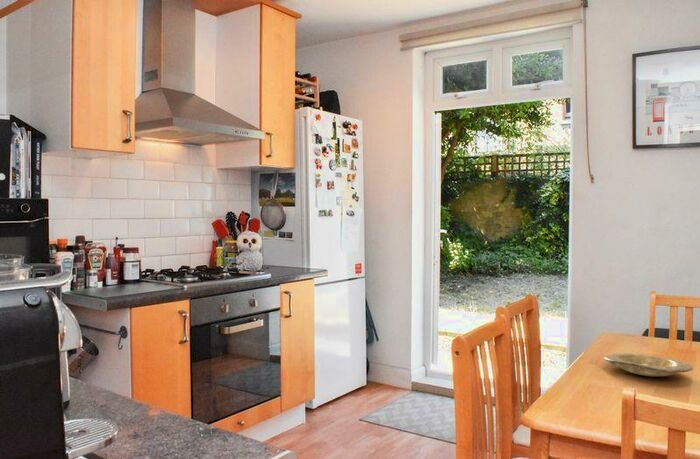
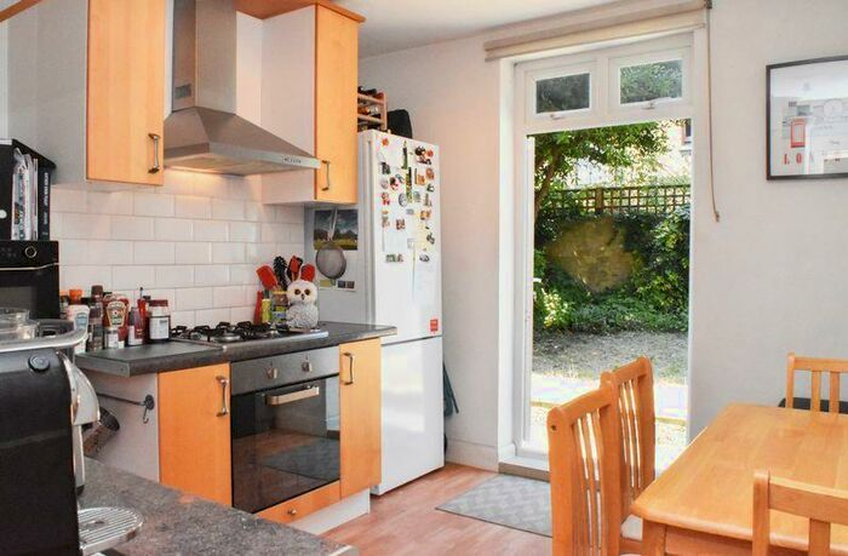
- plate (648, 365)
